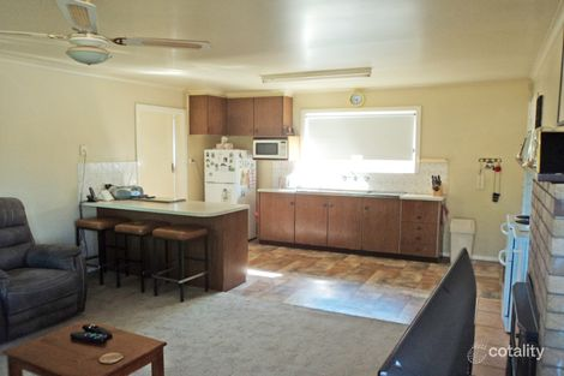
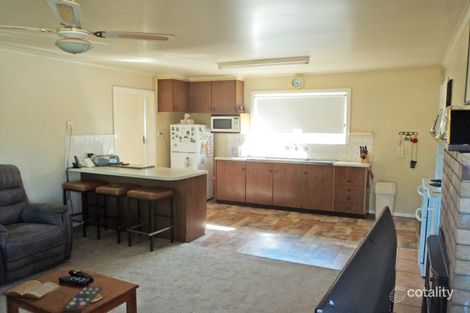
+ book (32, 288)
+ remote control (83, 298)
